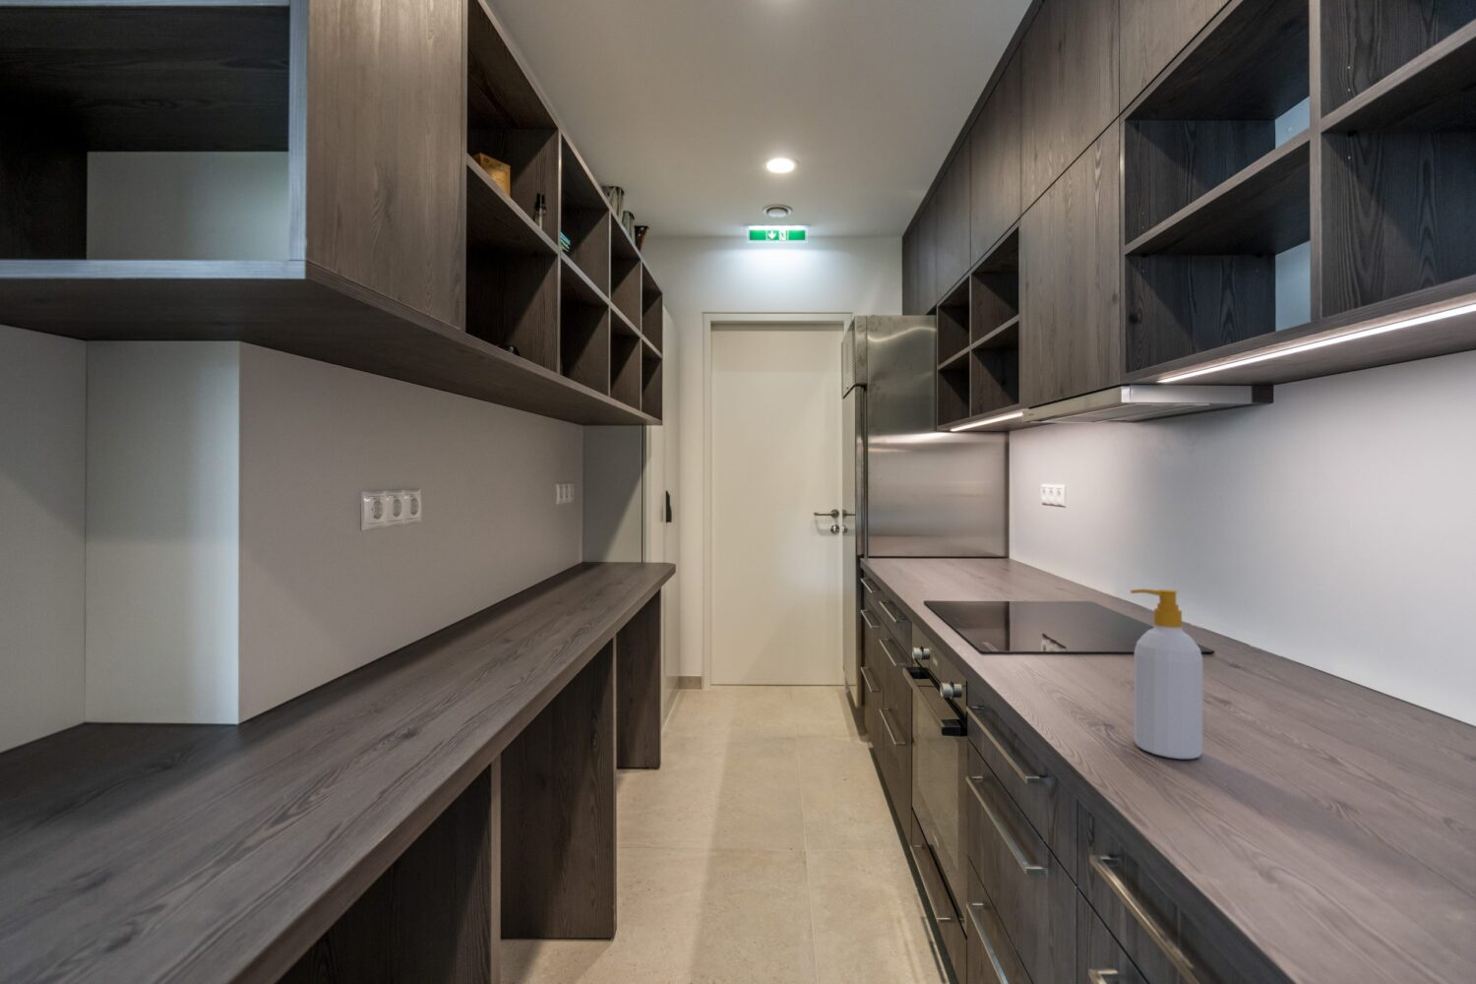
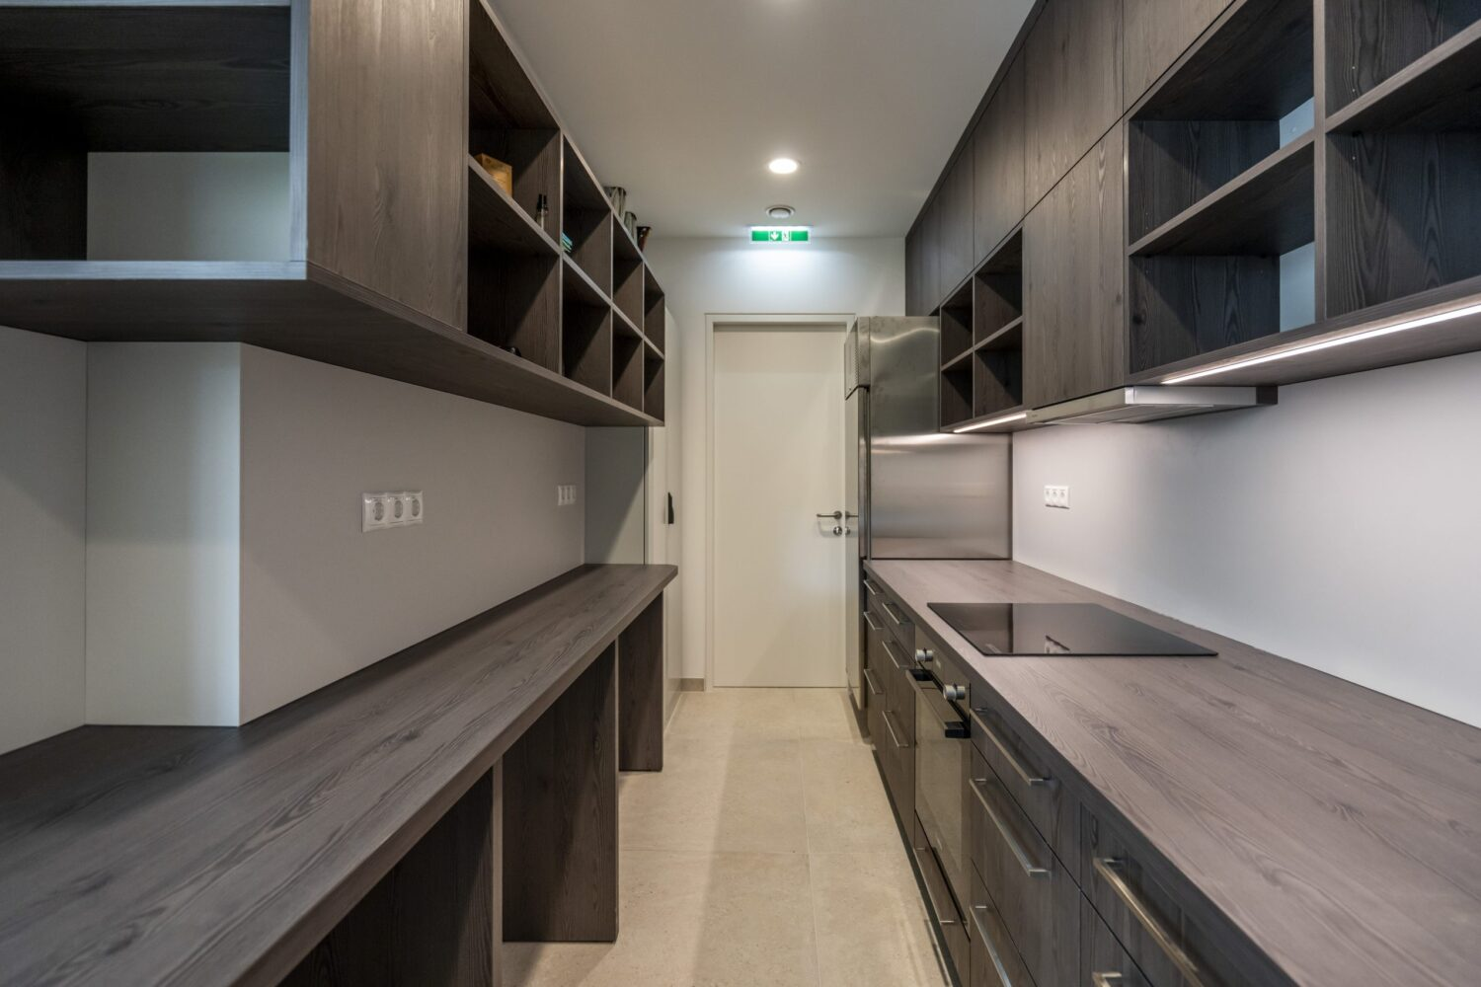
- soap bottle (1164, 668)
